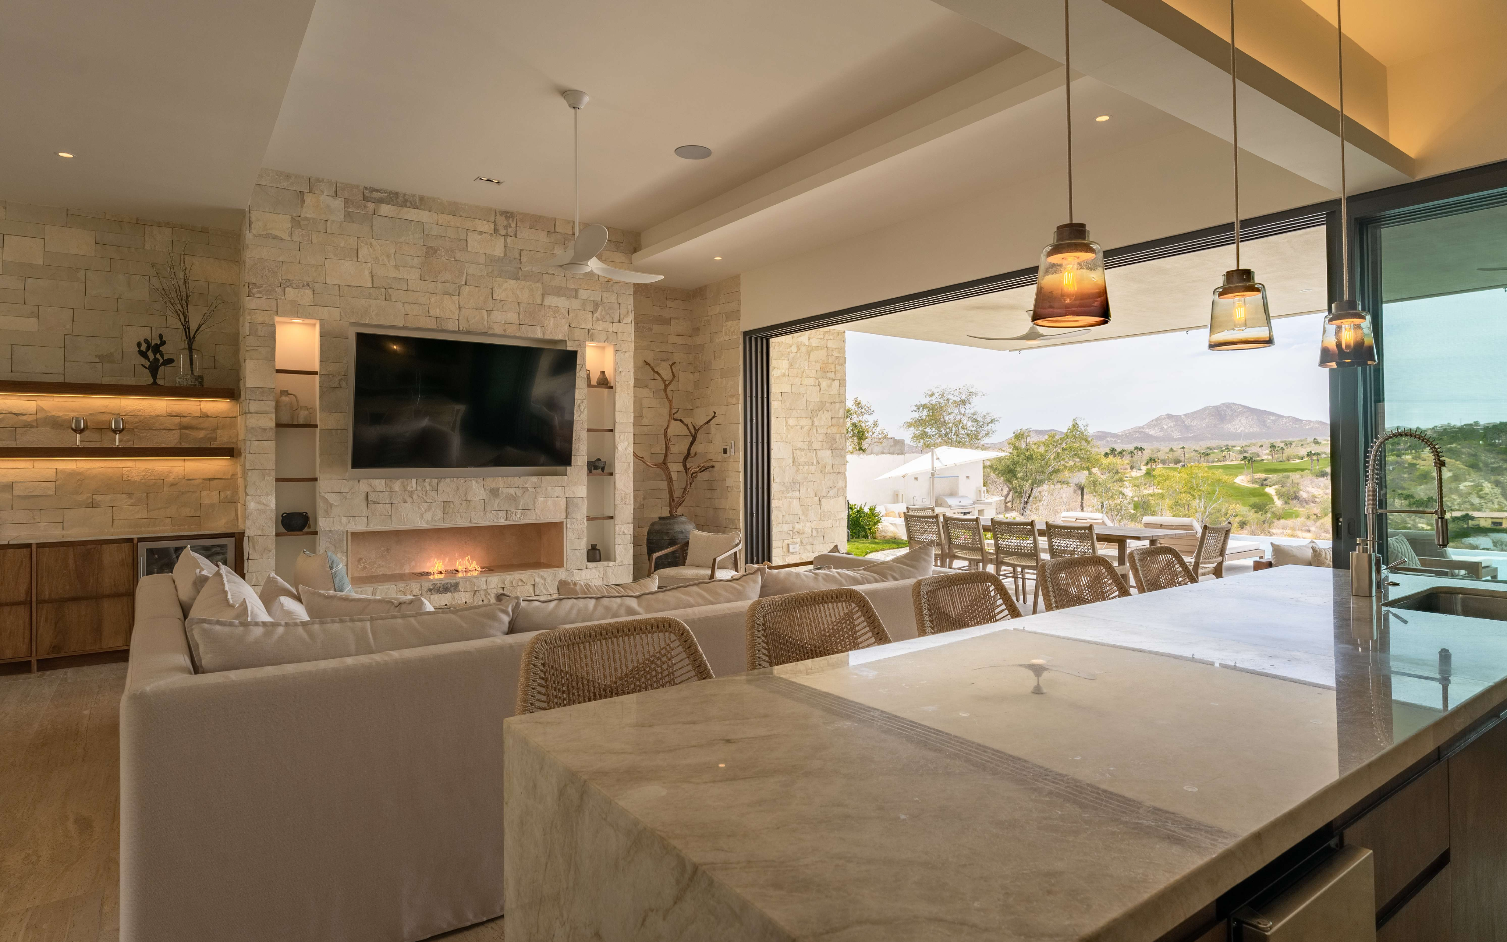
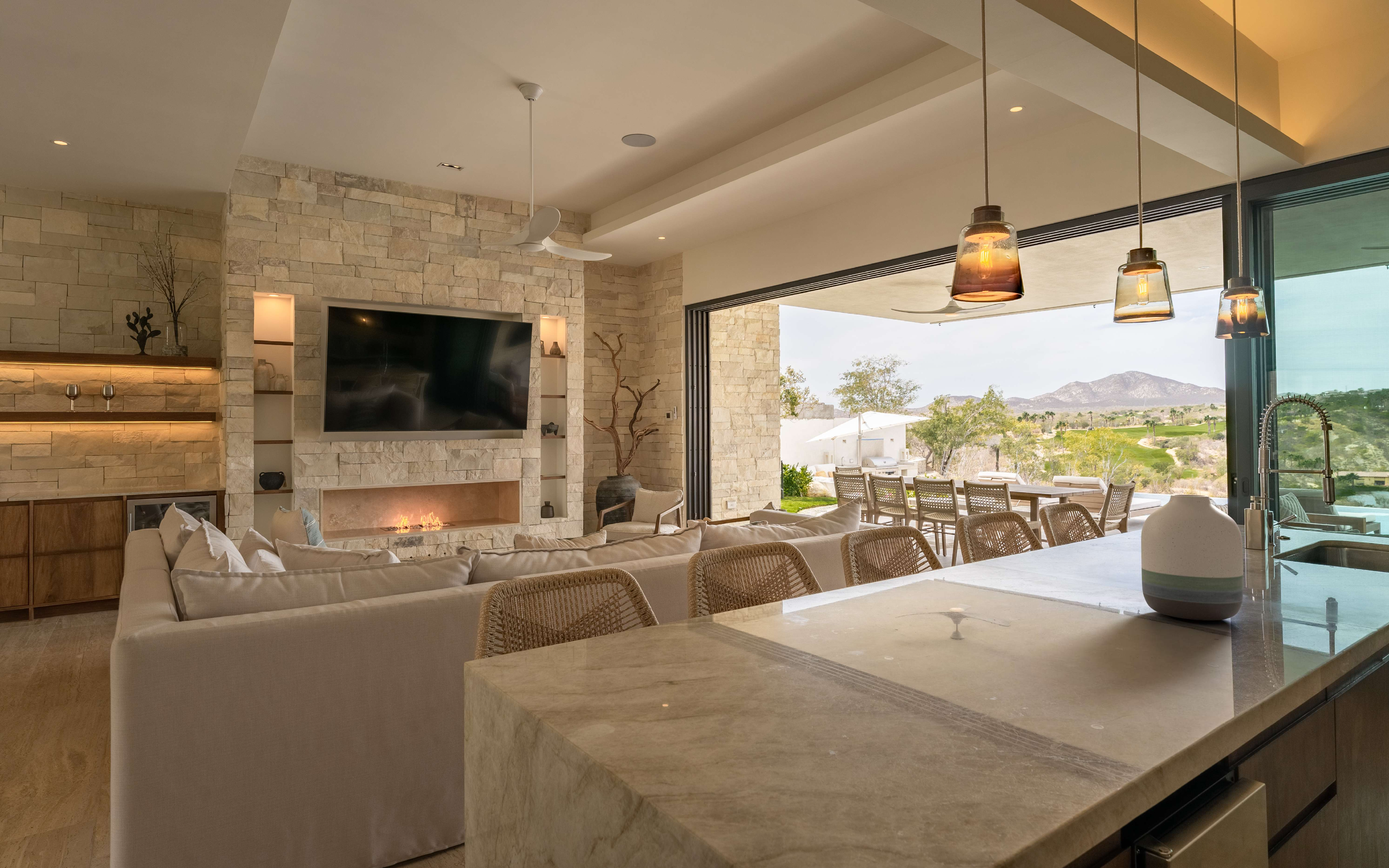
+ vase (1190, 556)
